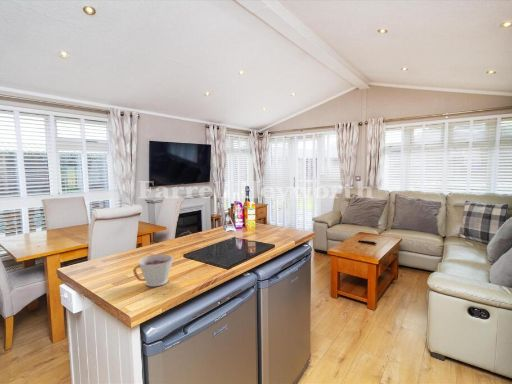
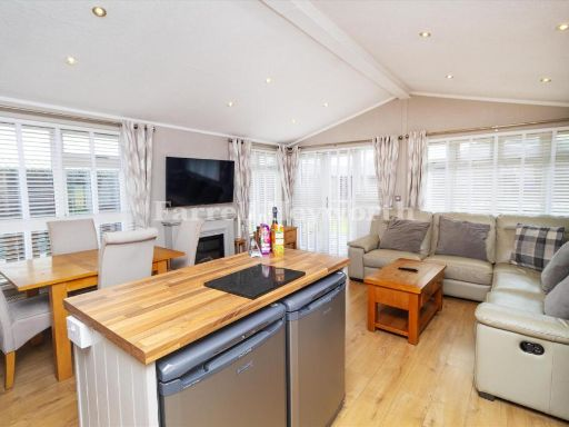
- teacup (154, 271)
